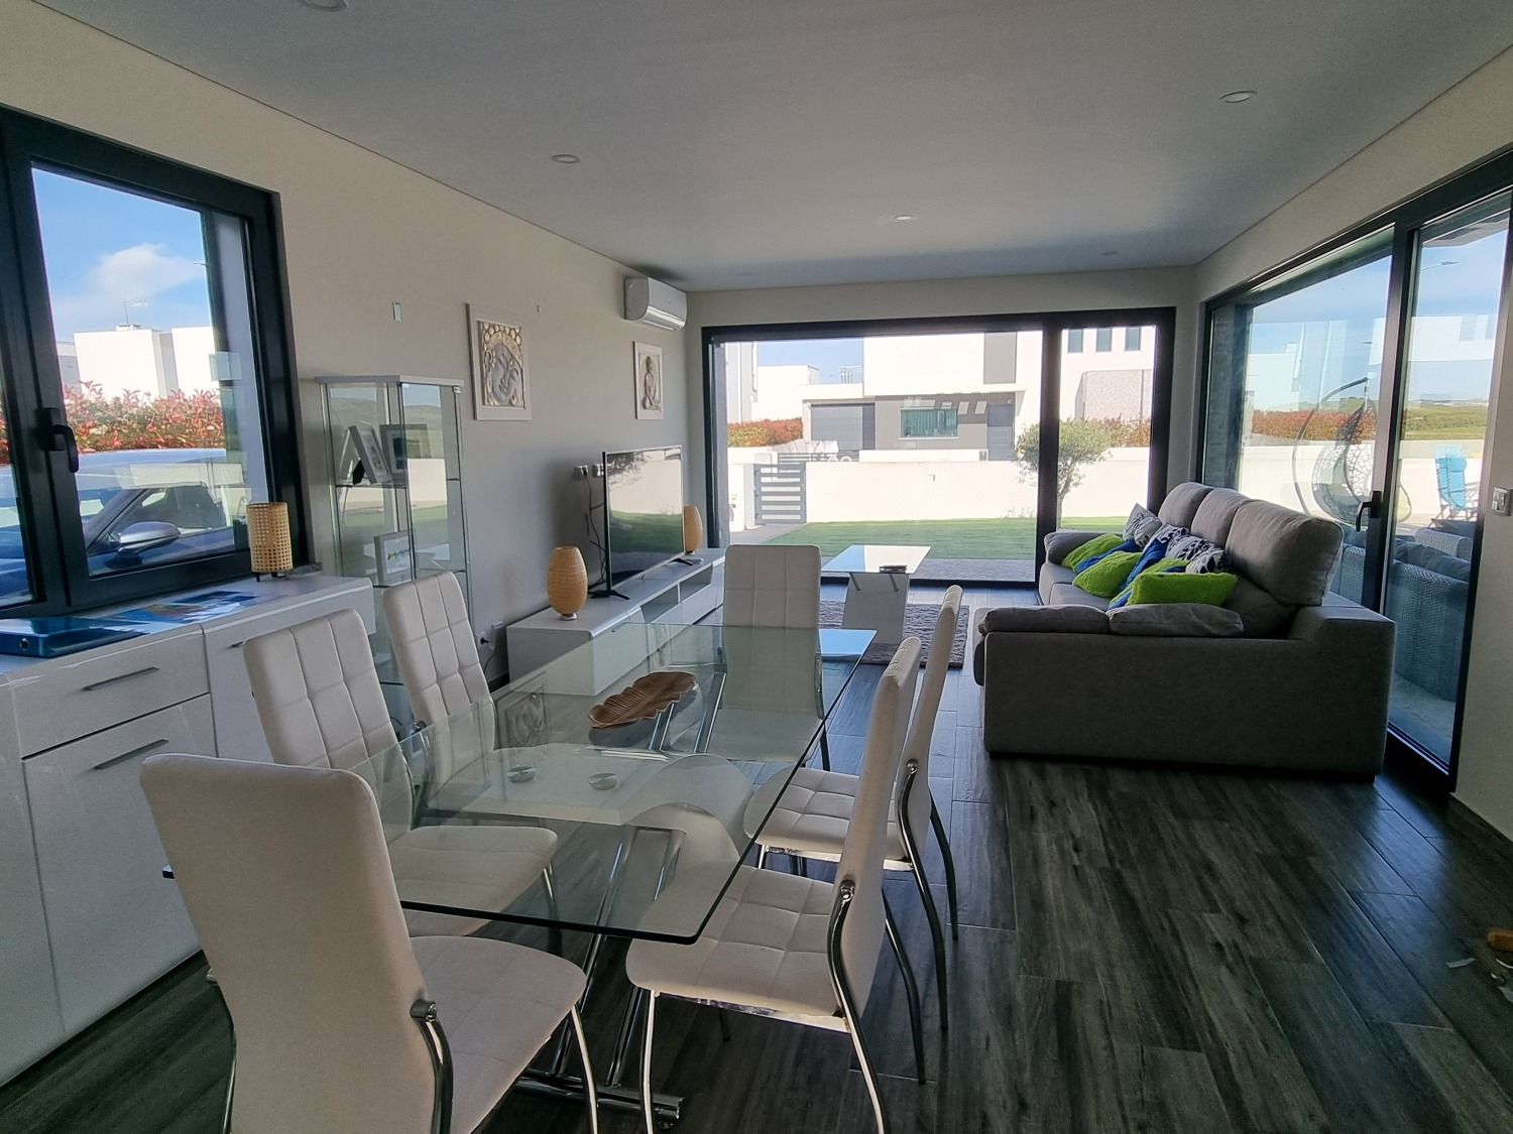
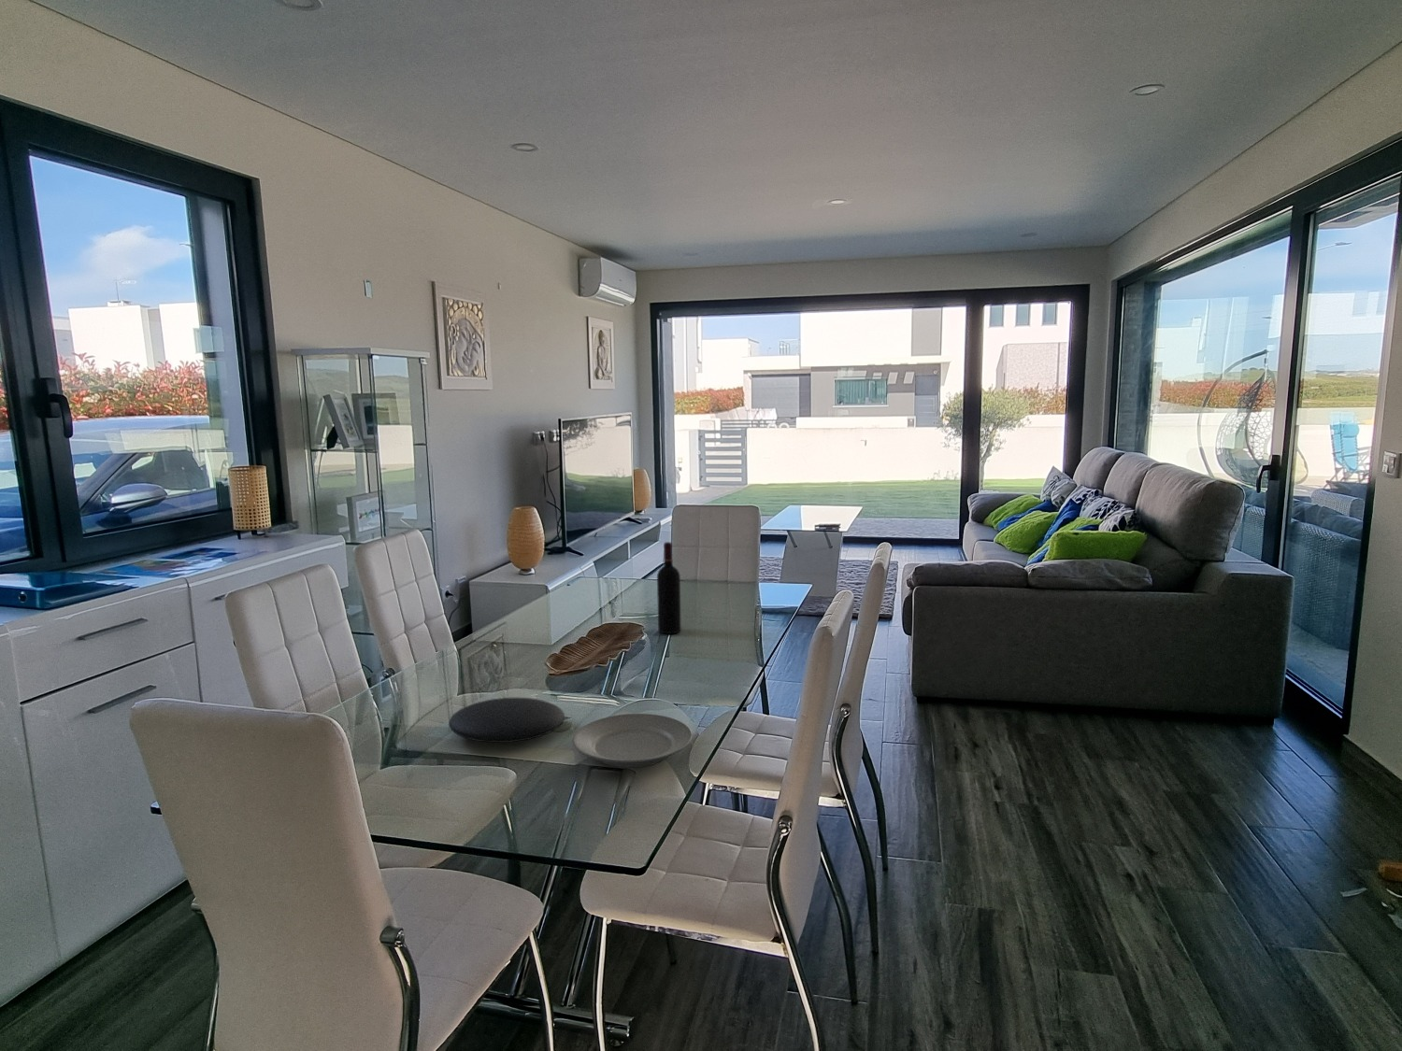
+ plate (507, 719)
+ wine bottle (668, 586)
+ plate (633, 743)
